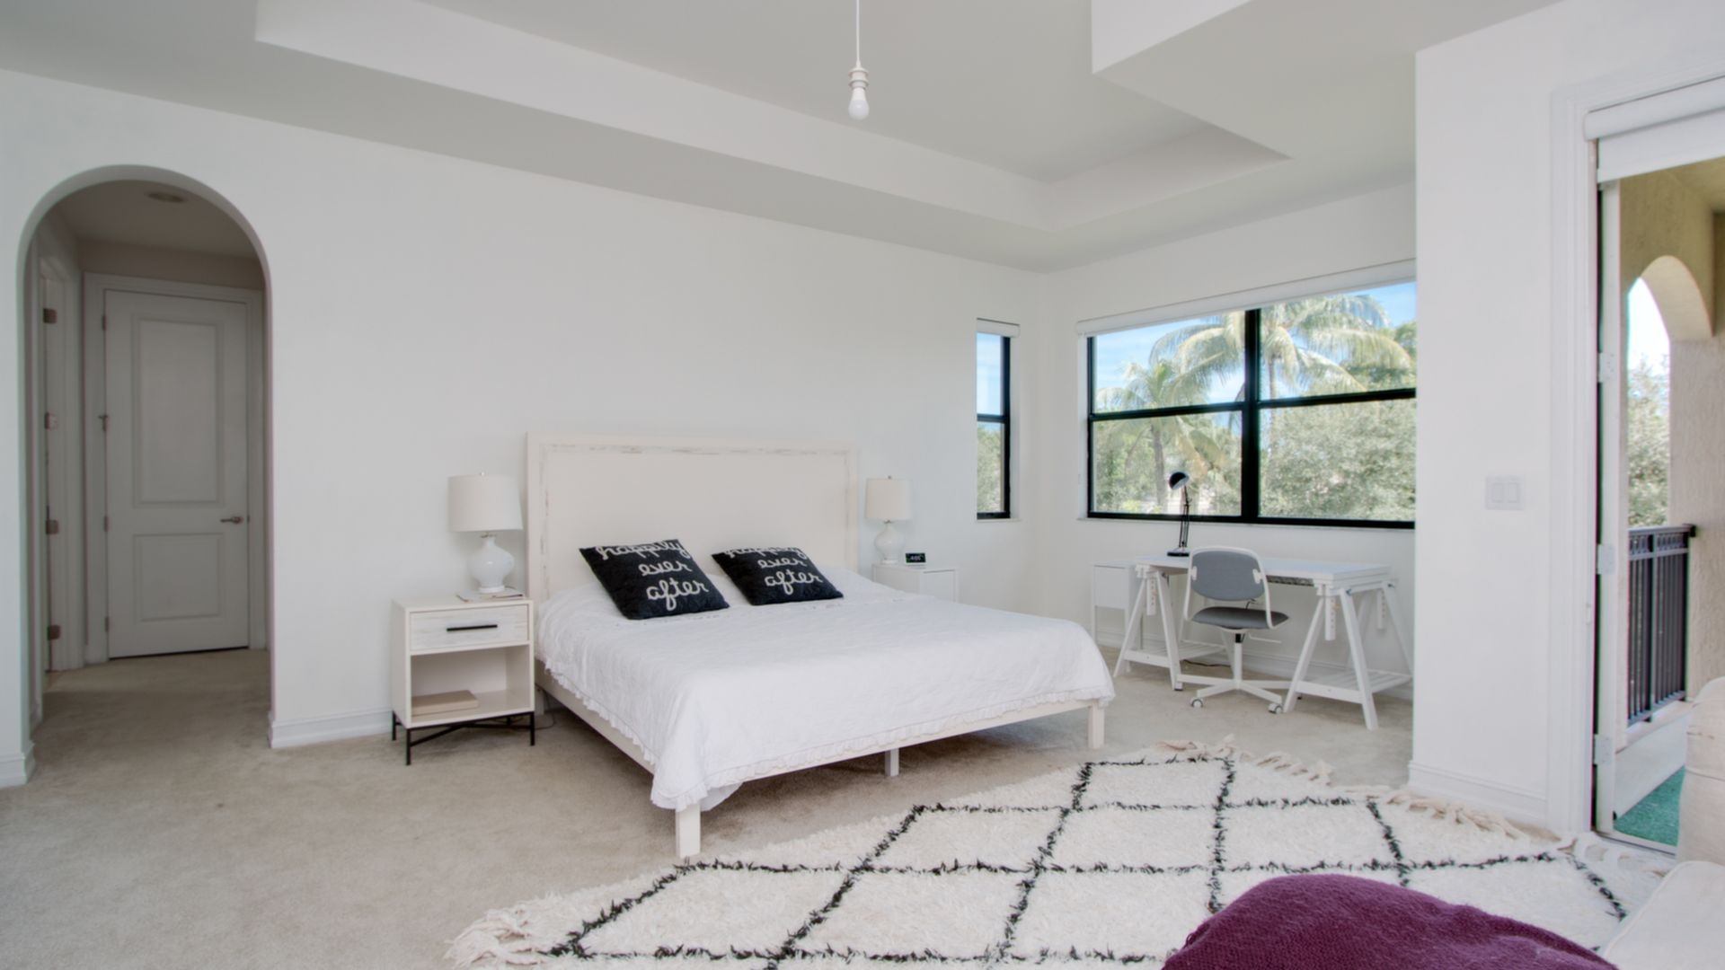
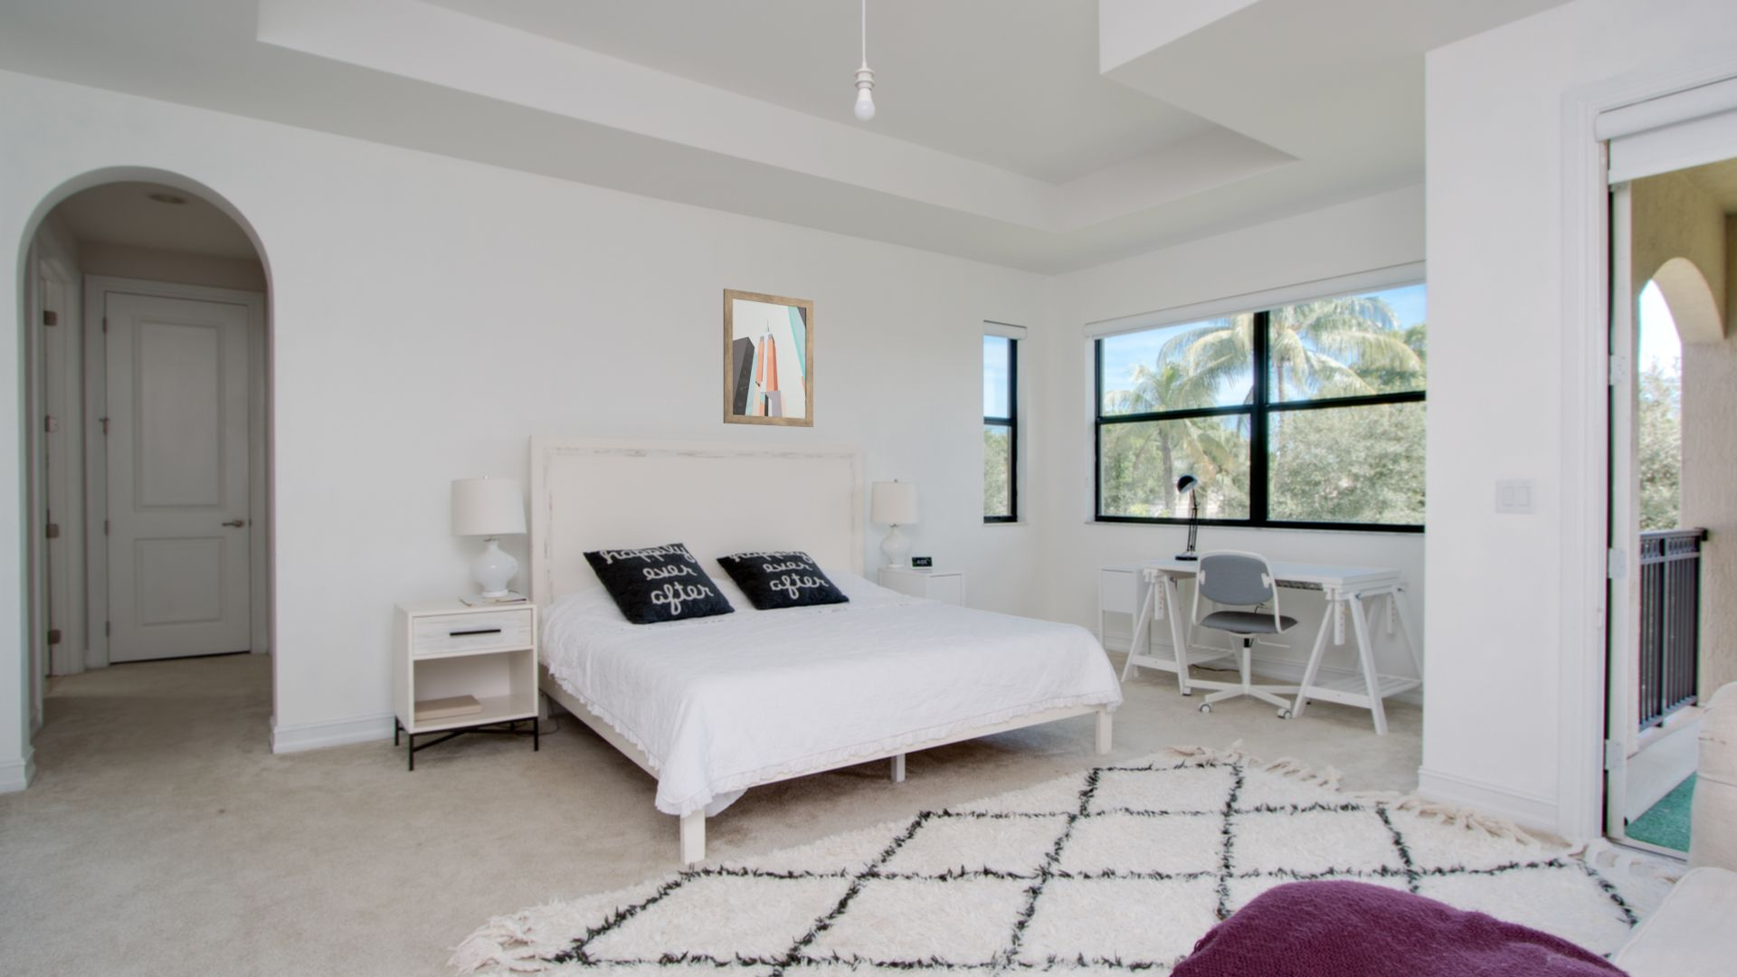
+ wall art (769, 360)
